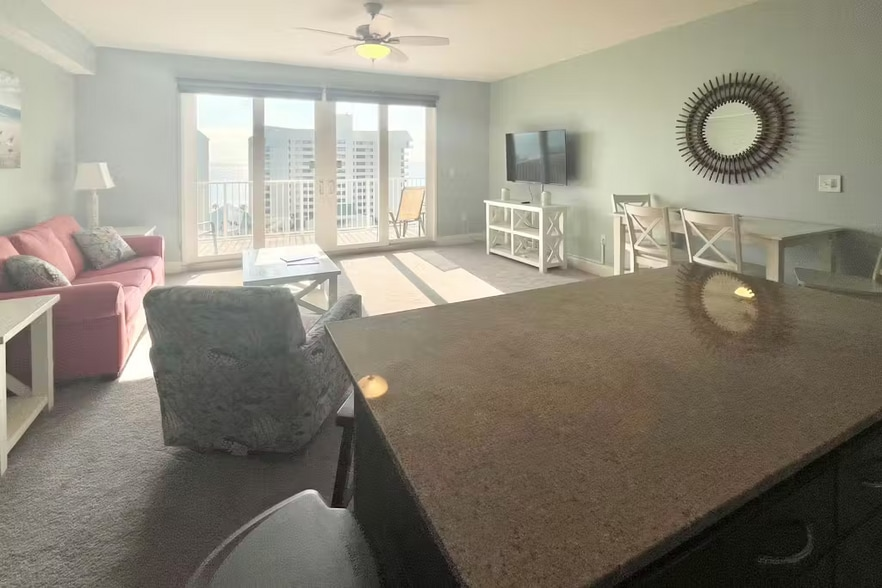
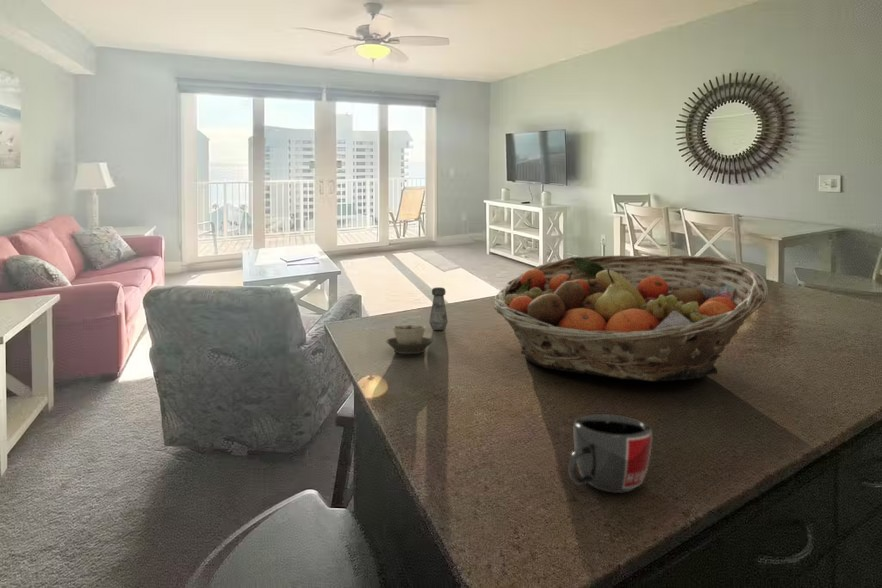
+ cup (409, 339)
+ mug (603, 456)
+ fruit basket (616, 308)
+ salt shaker (438, 308)
